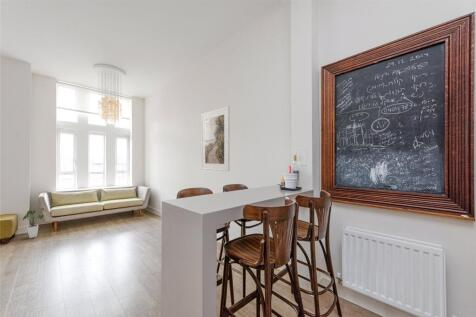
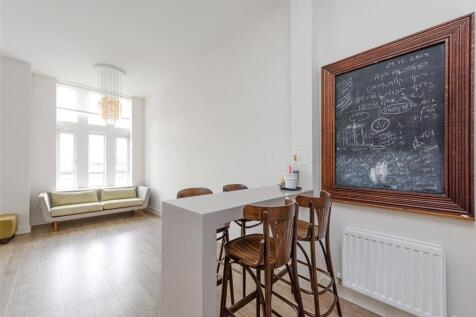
- house plant (34, 222)
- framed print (214, 140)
